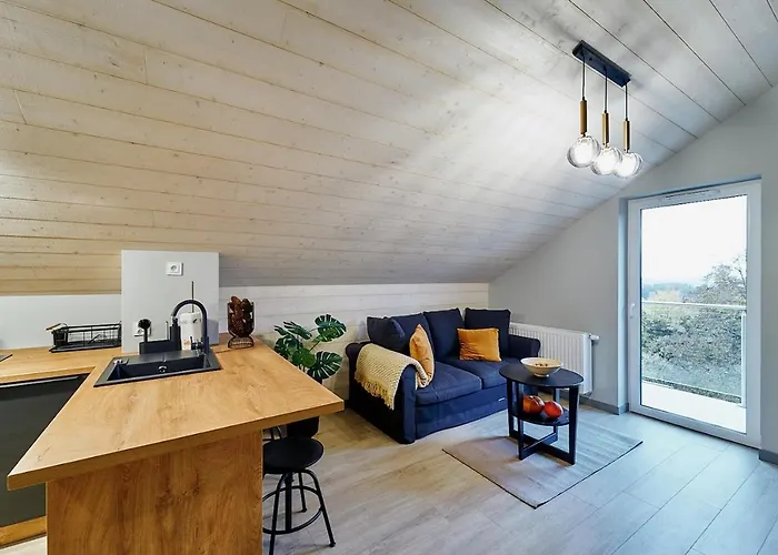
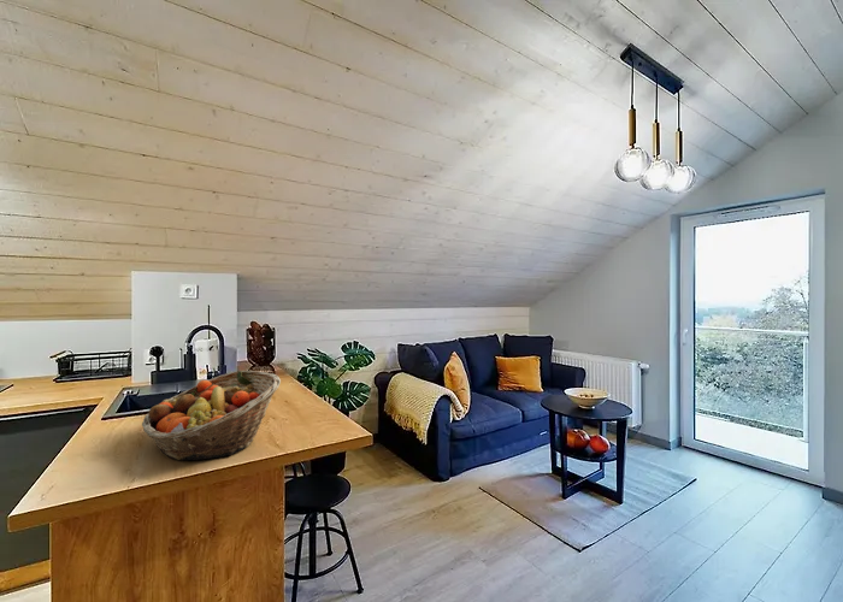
+ fruit basket (214, 409)
